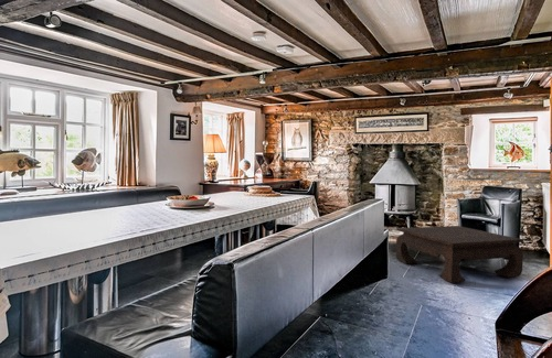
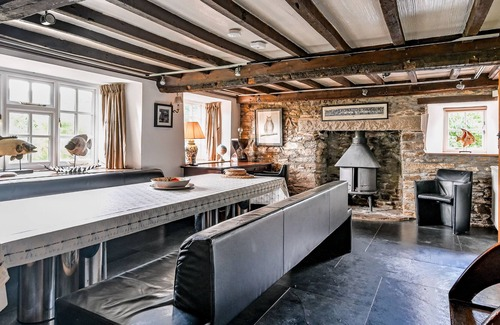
- coffee table (455, 251)
